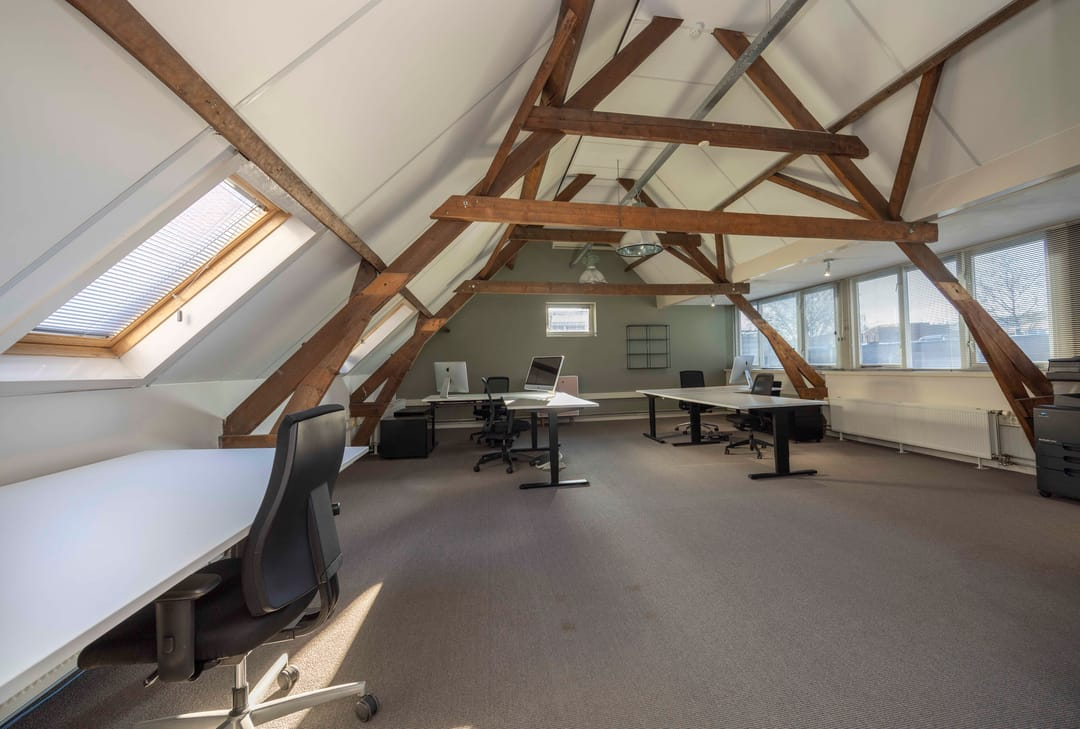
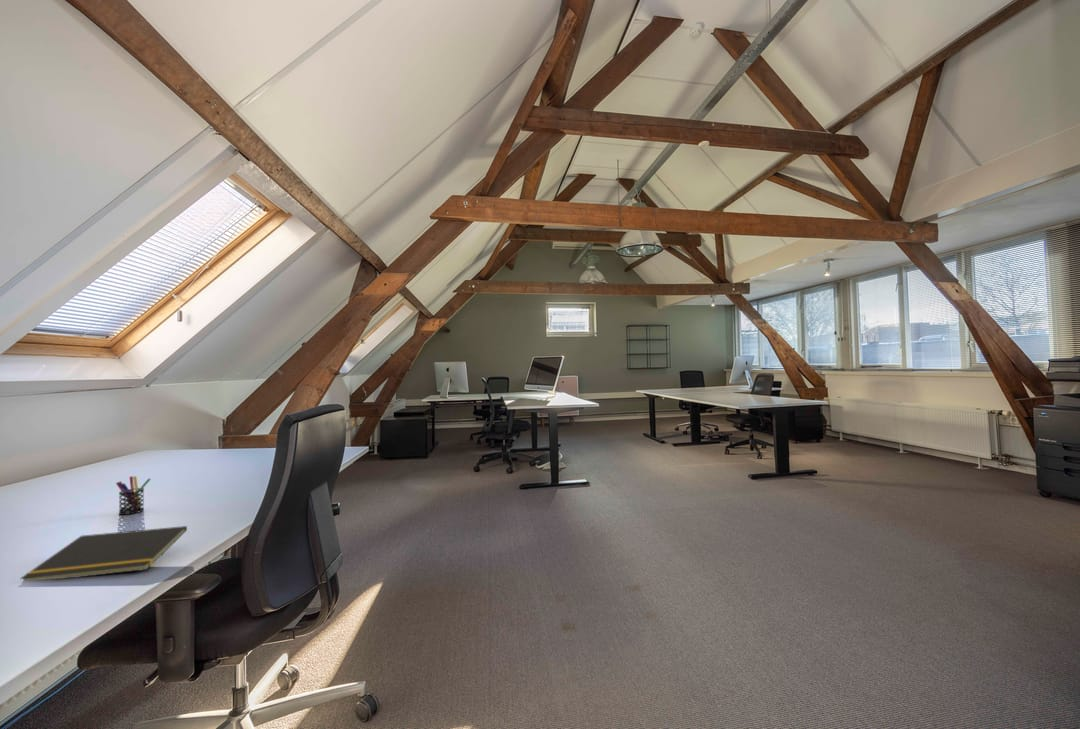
+ pen holder (134, 493)
+ notepad (112, 551)
